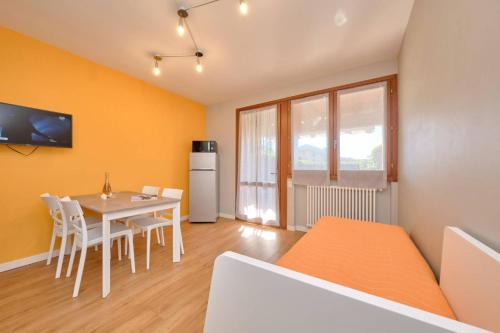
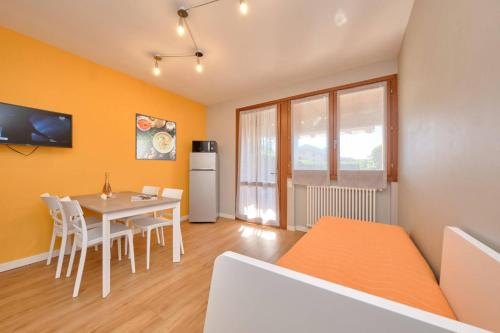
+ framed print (157, 139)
